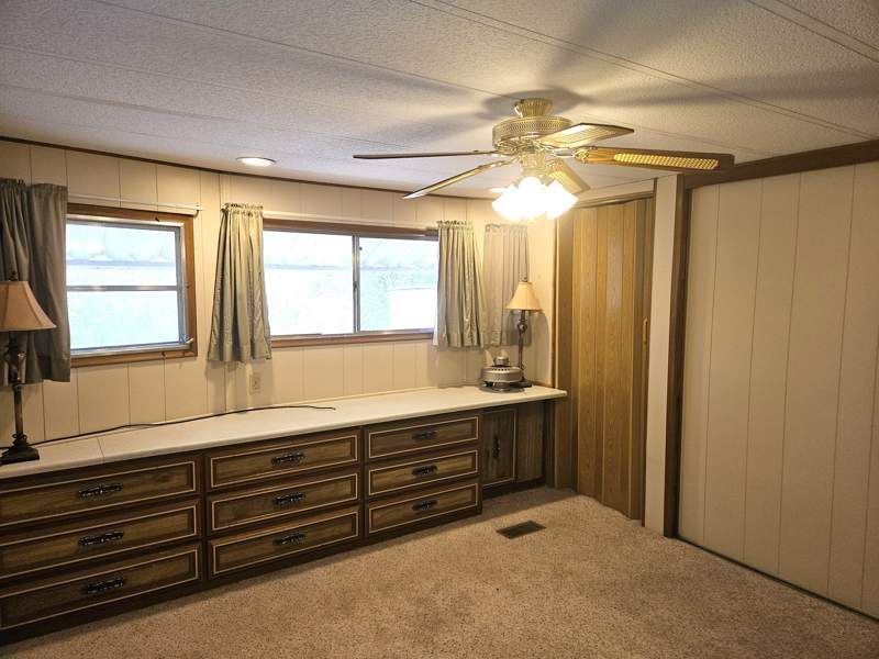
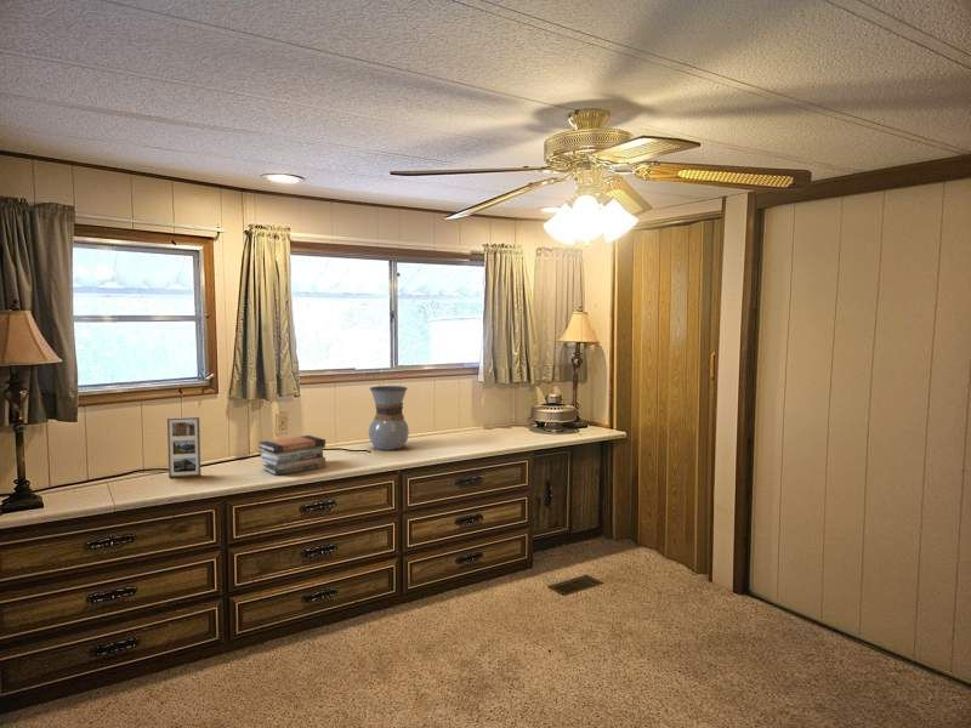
+ photo frame (183, 447)
+ pour-over carafe (388, 417)
+ book stack (293, 454)
